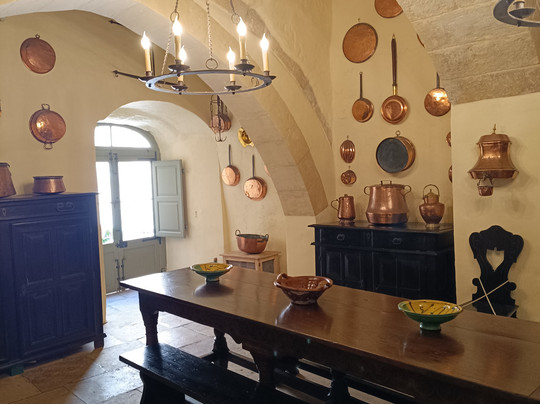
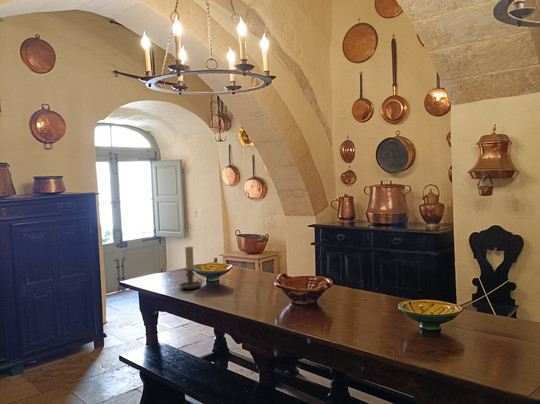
+ candle holder (191, 266)
